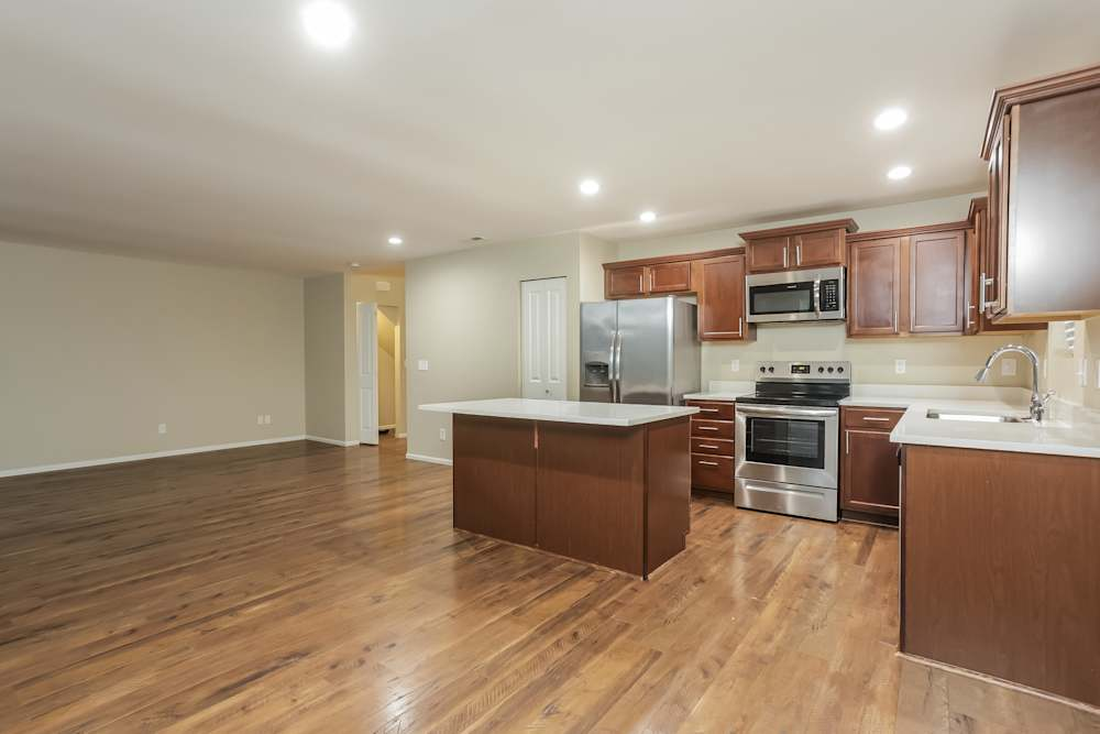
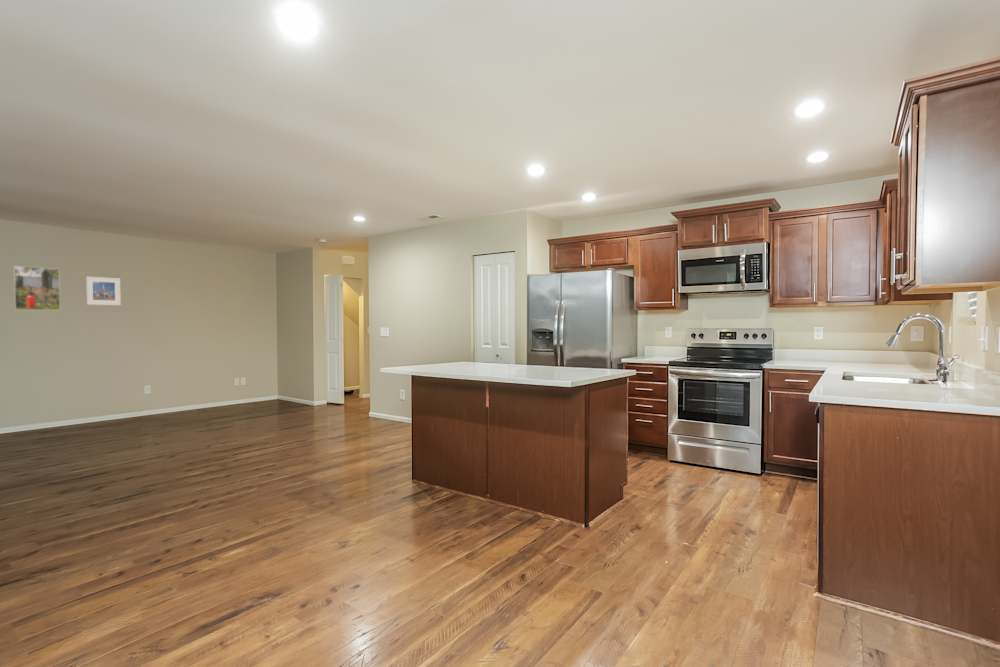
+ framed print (37, 288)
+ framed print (103, 291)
